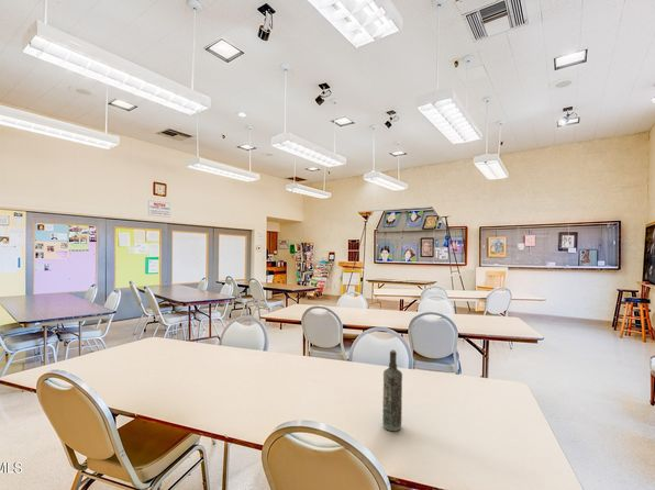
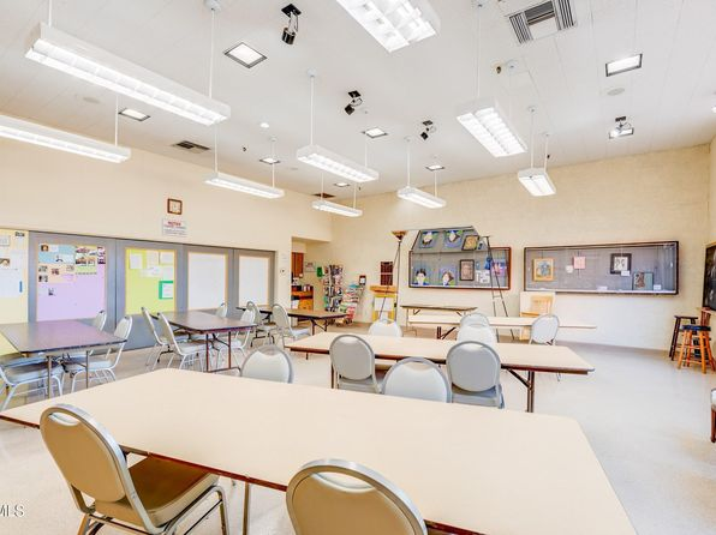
- bottle (392, 388)
